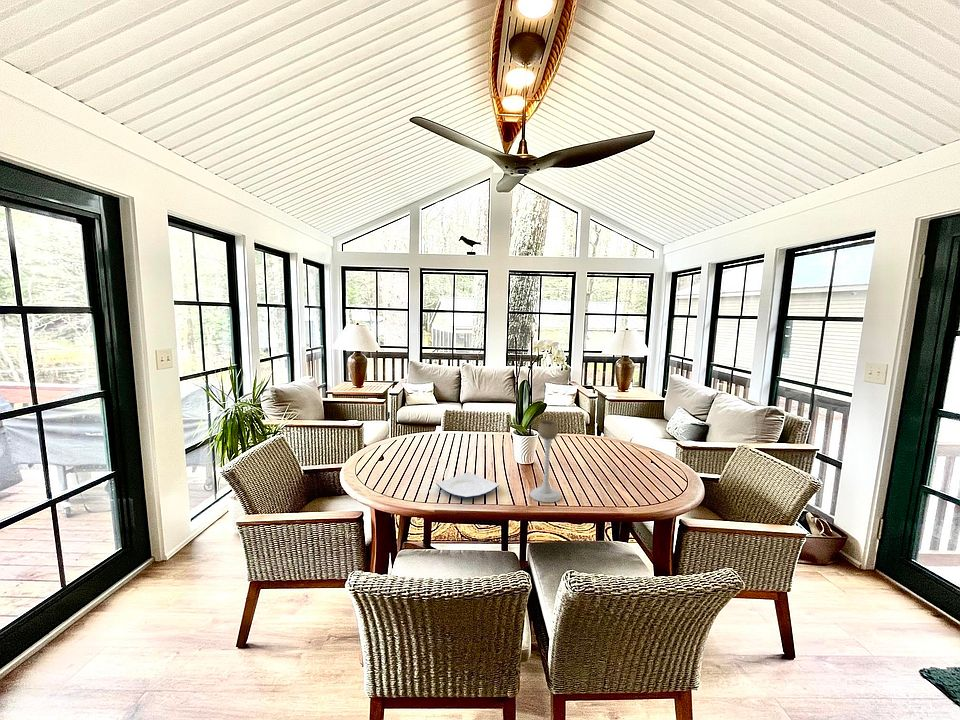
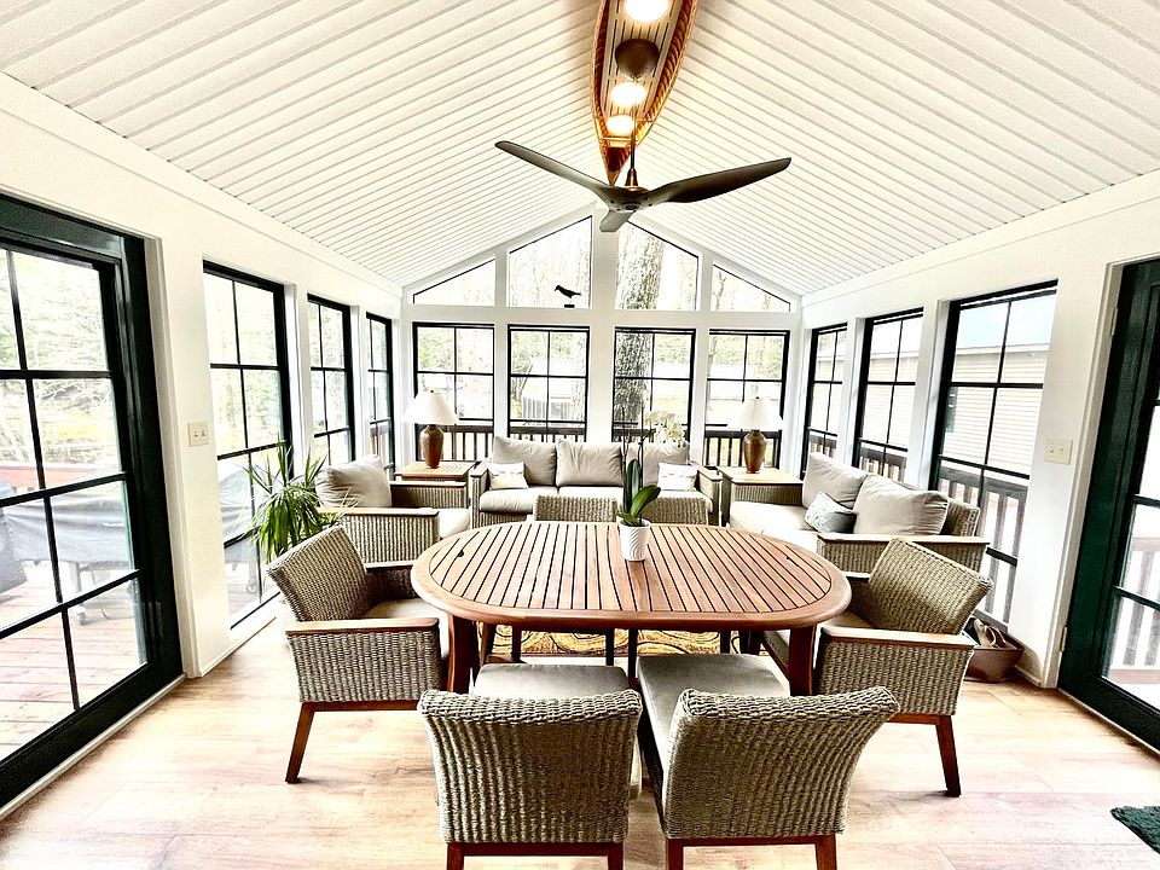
- candle holder (546, 459)
- plate (467, 486)
